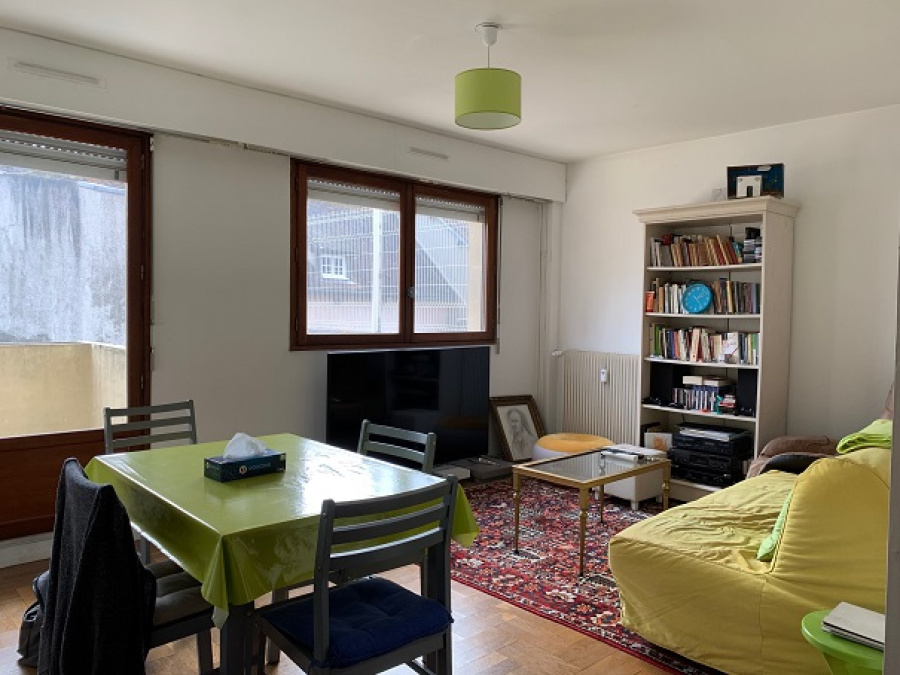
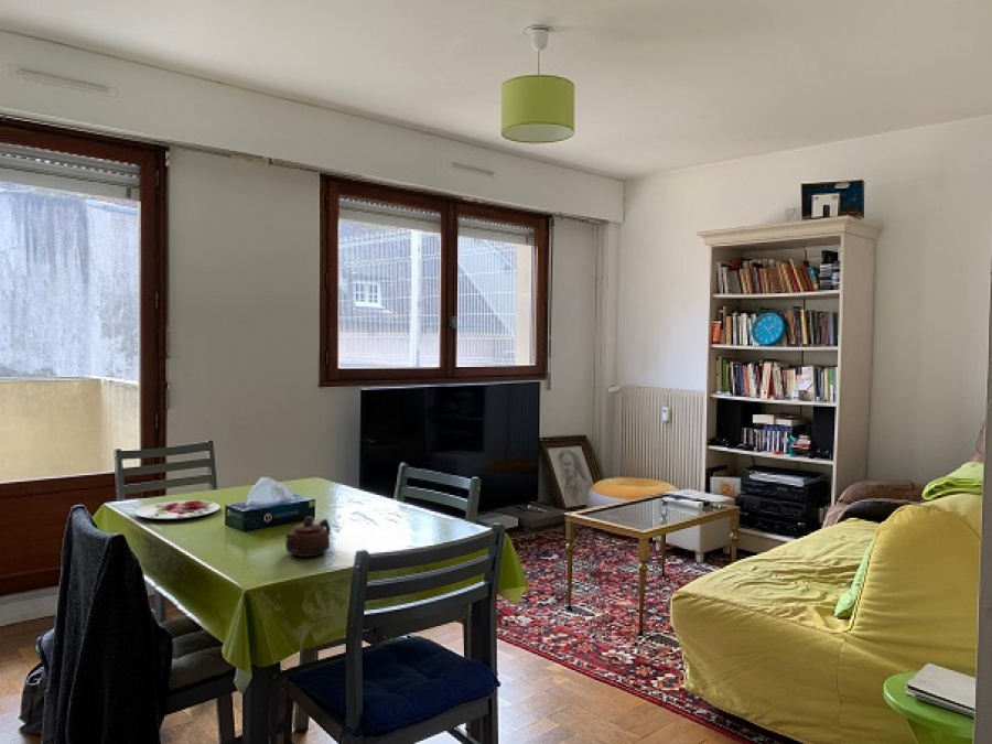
+ plate (177, 508)
+ teapot (309, 533)
